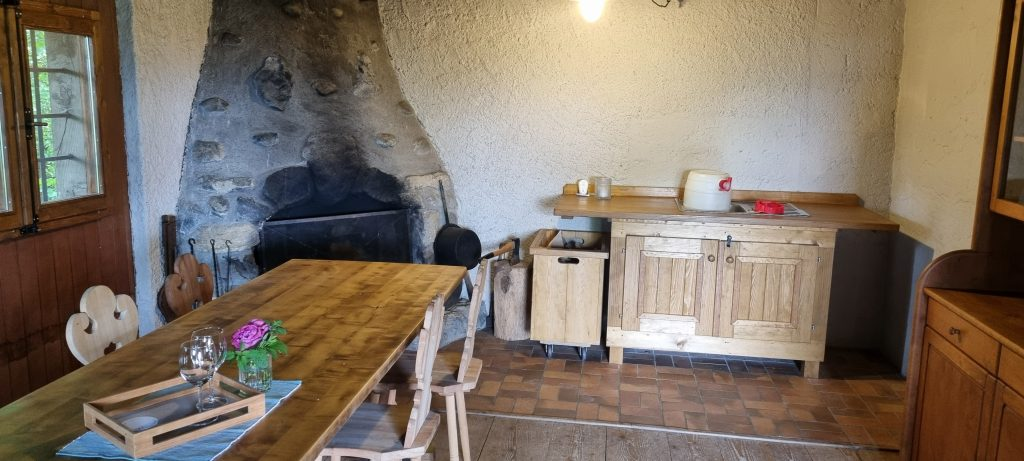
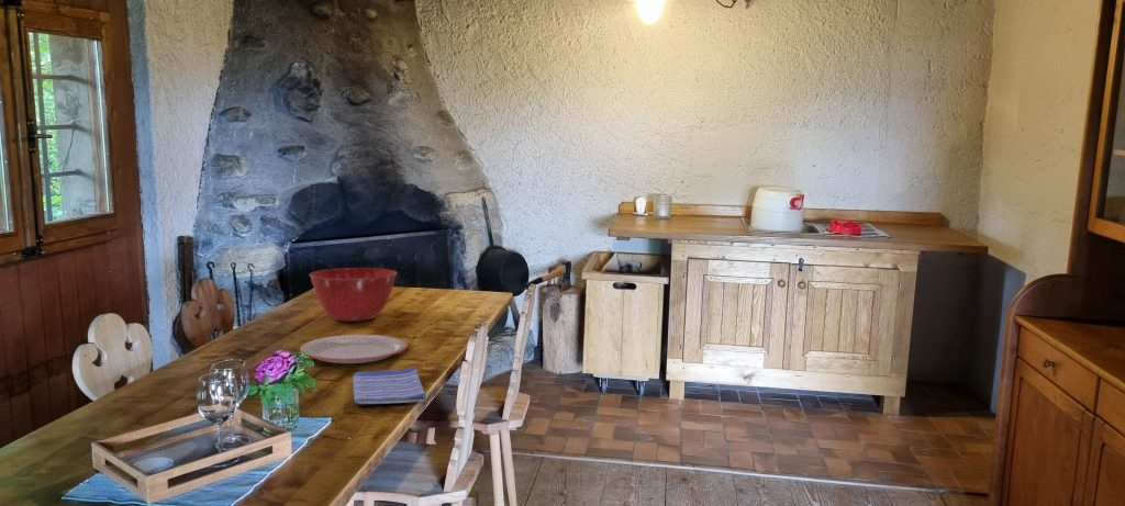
+ mixing bowl (354, 294)
+ dish towel (388, 384)
+ plate (354, 349)
